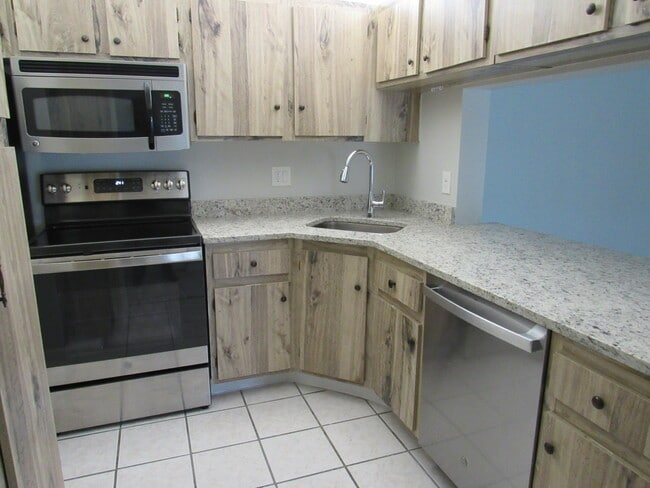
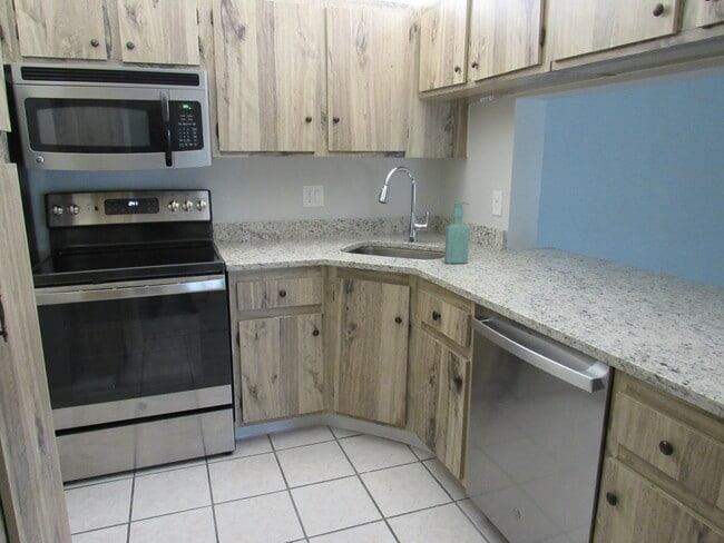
+ soap dispenser (457, 233)
